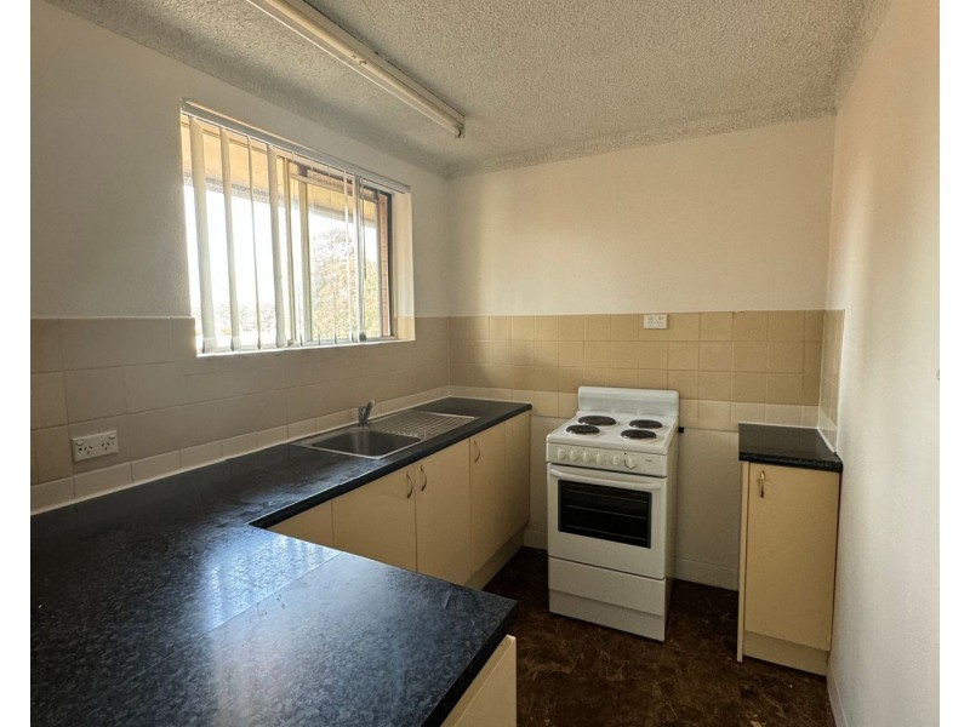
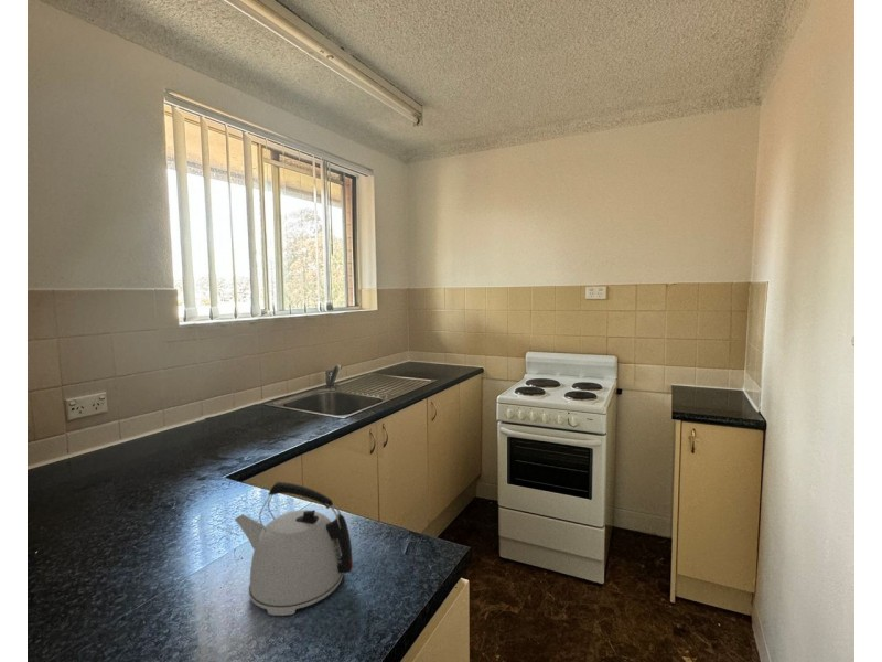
+ kettle (293, 533)
